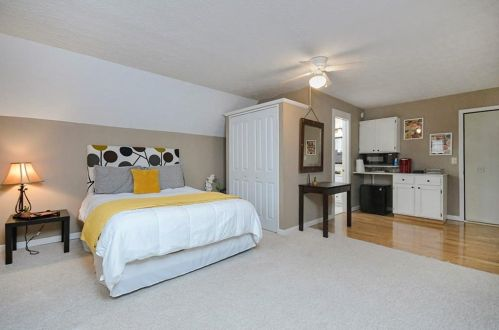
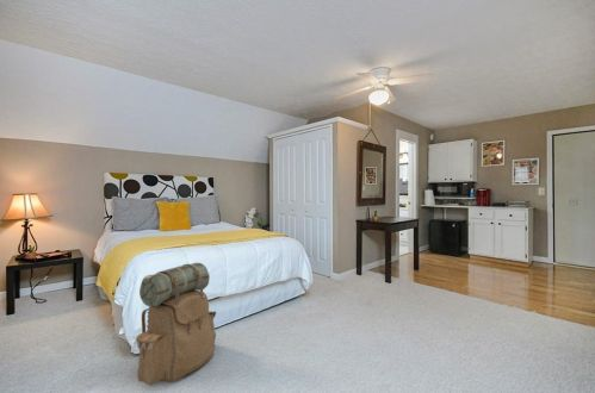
+ backpack (178, 313)
